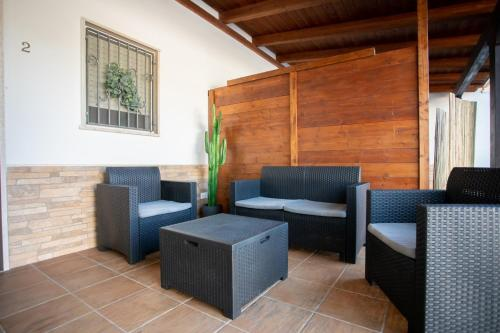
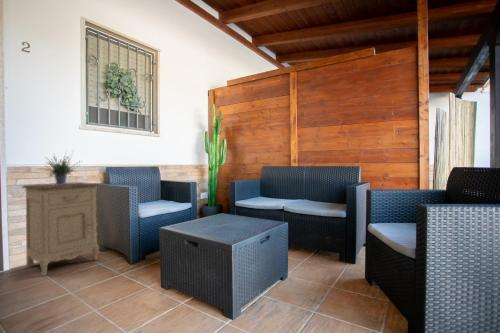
+ potted plant (62, 166)
+ nightstand (64, 224)
